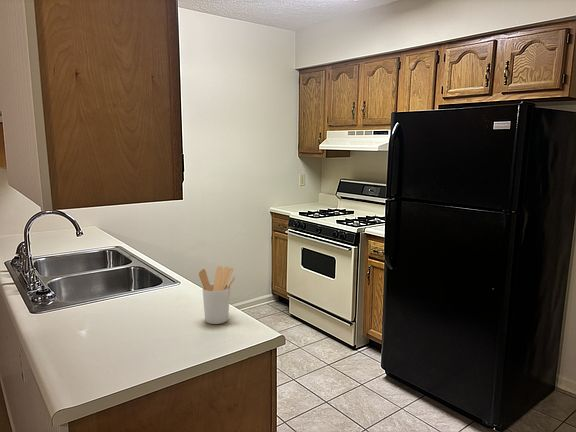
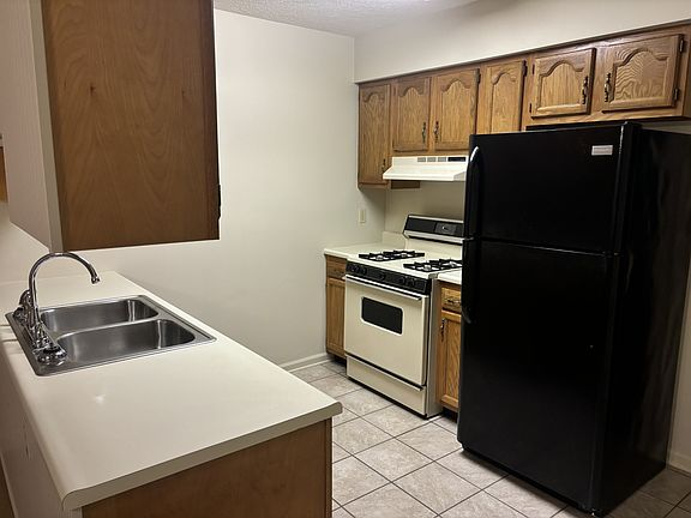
- utensil holder (219, 293)
